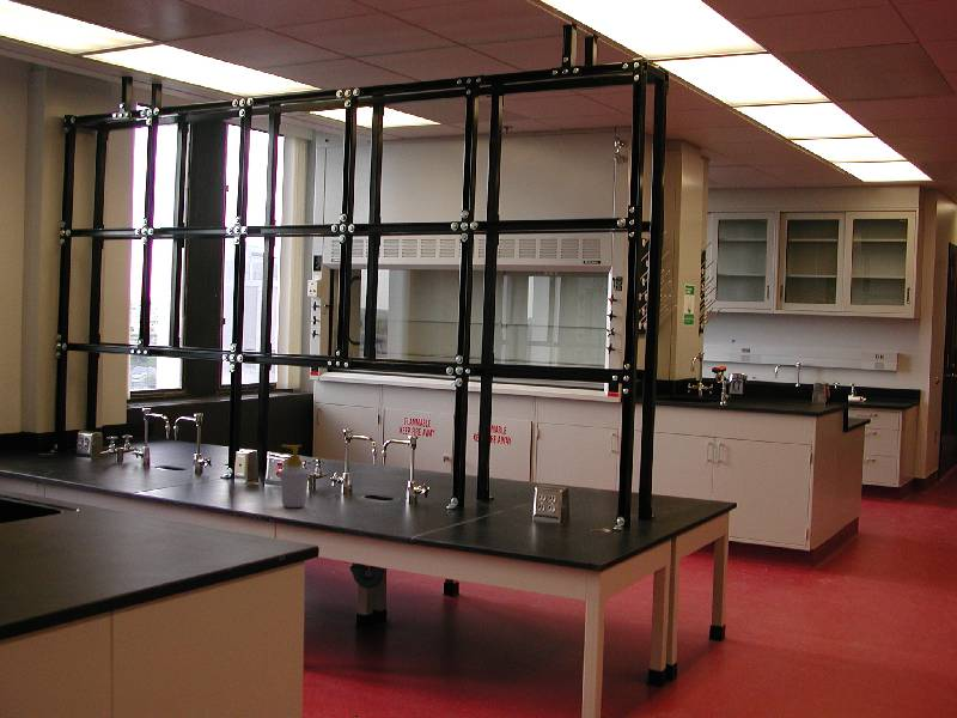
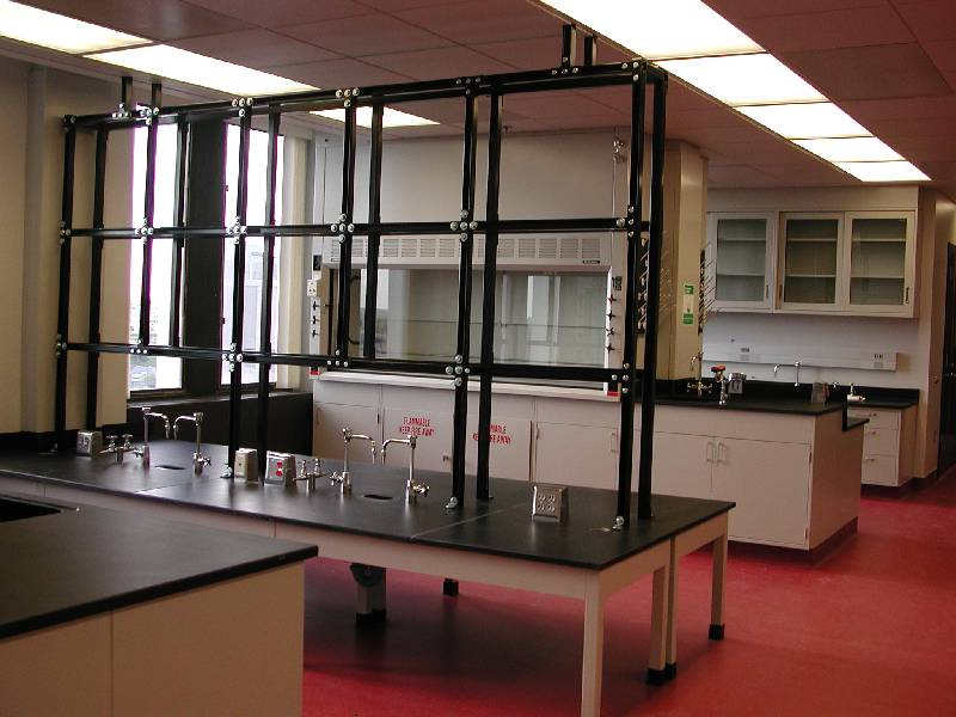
- soap bottle (294, 475)
